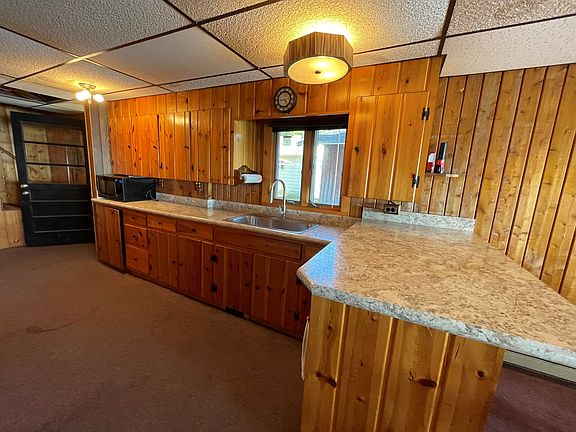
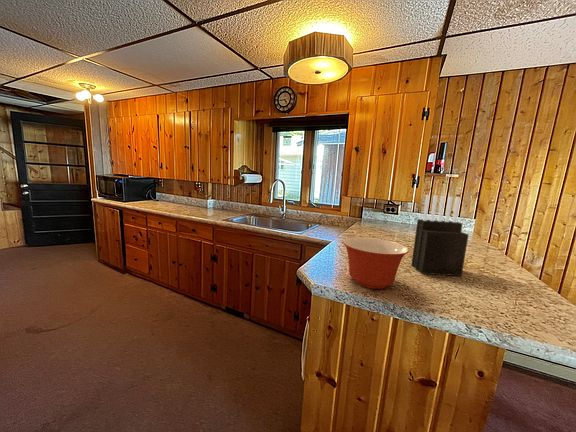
+ mixing bowl (372, 263)
+ knife block (442, 235)
